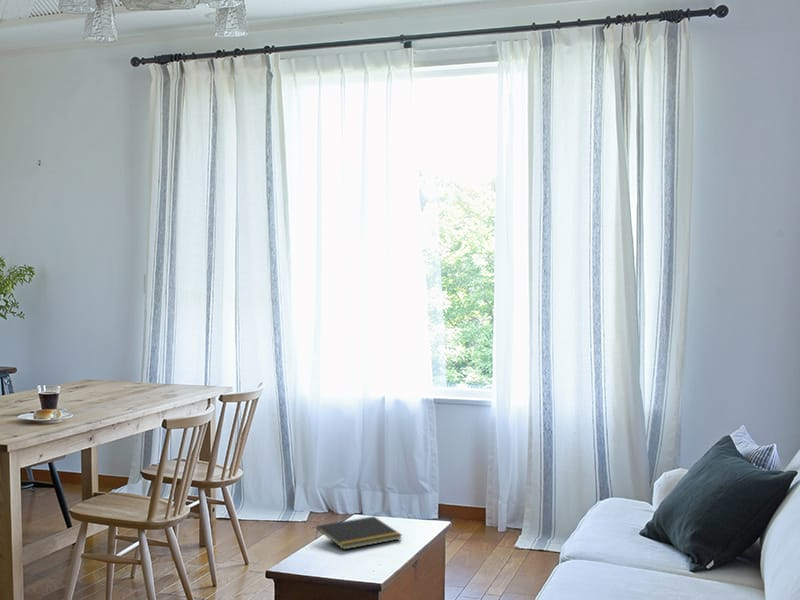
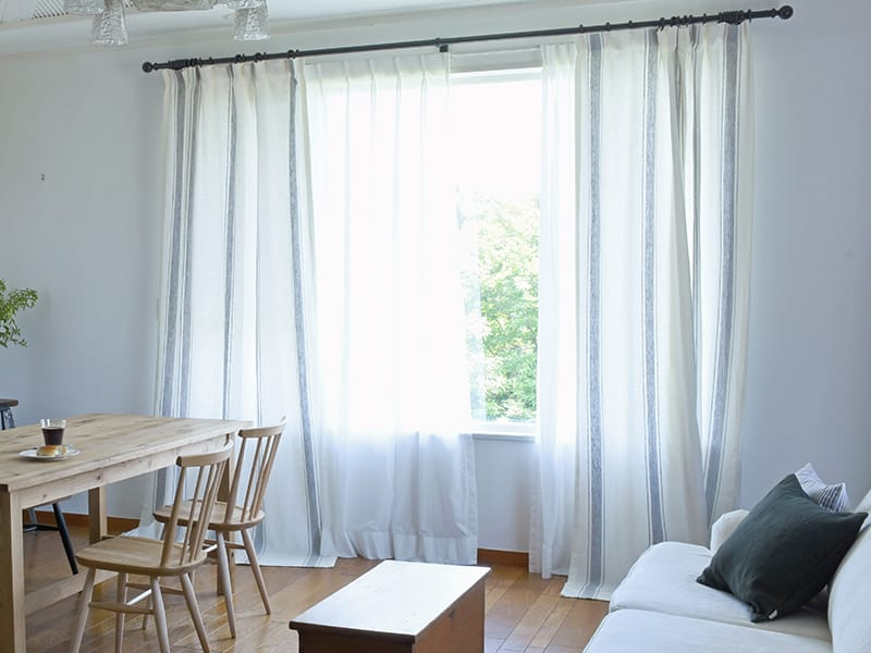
- notepad (359, 532)
